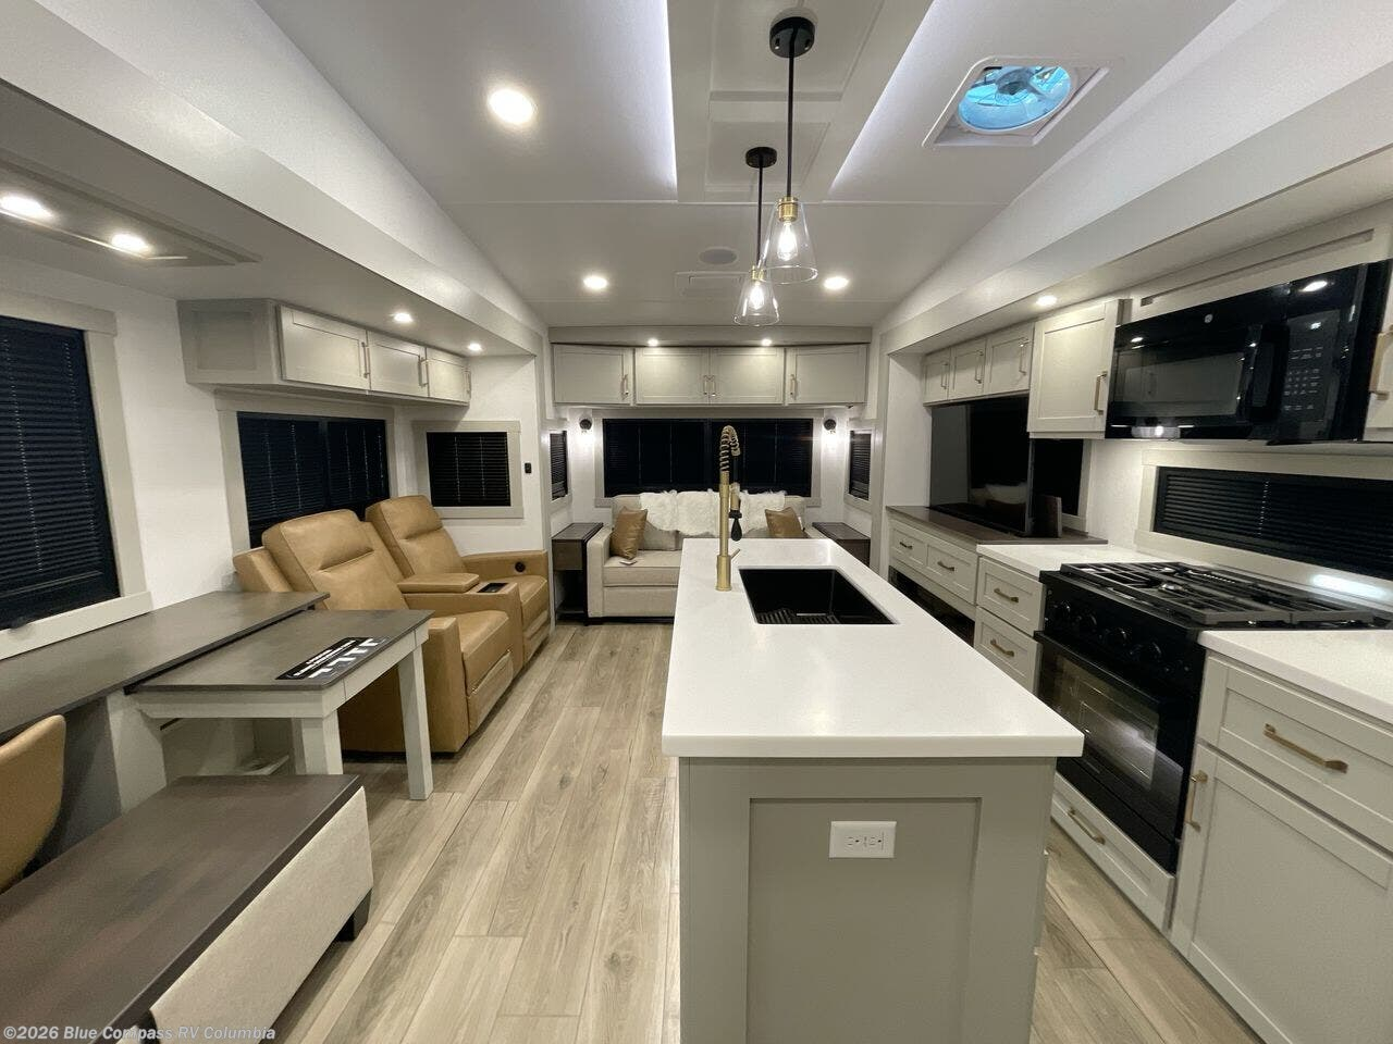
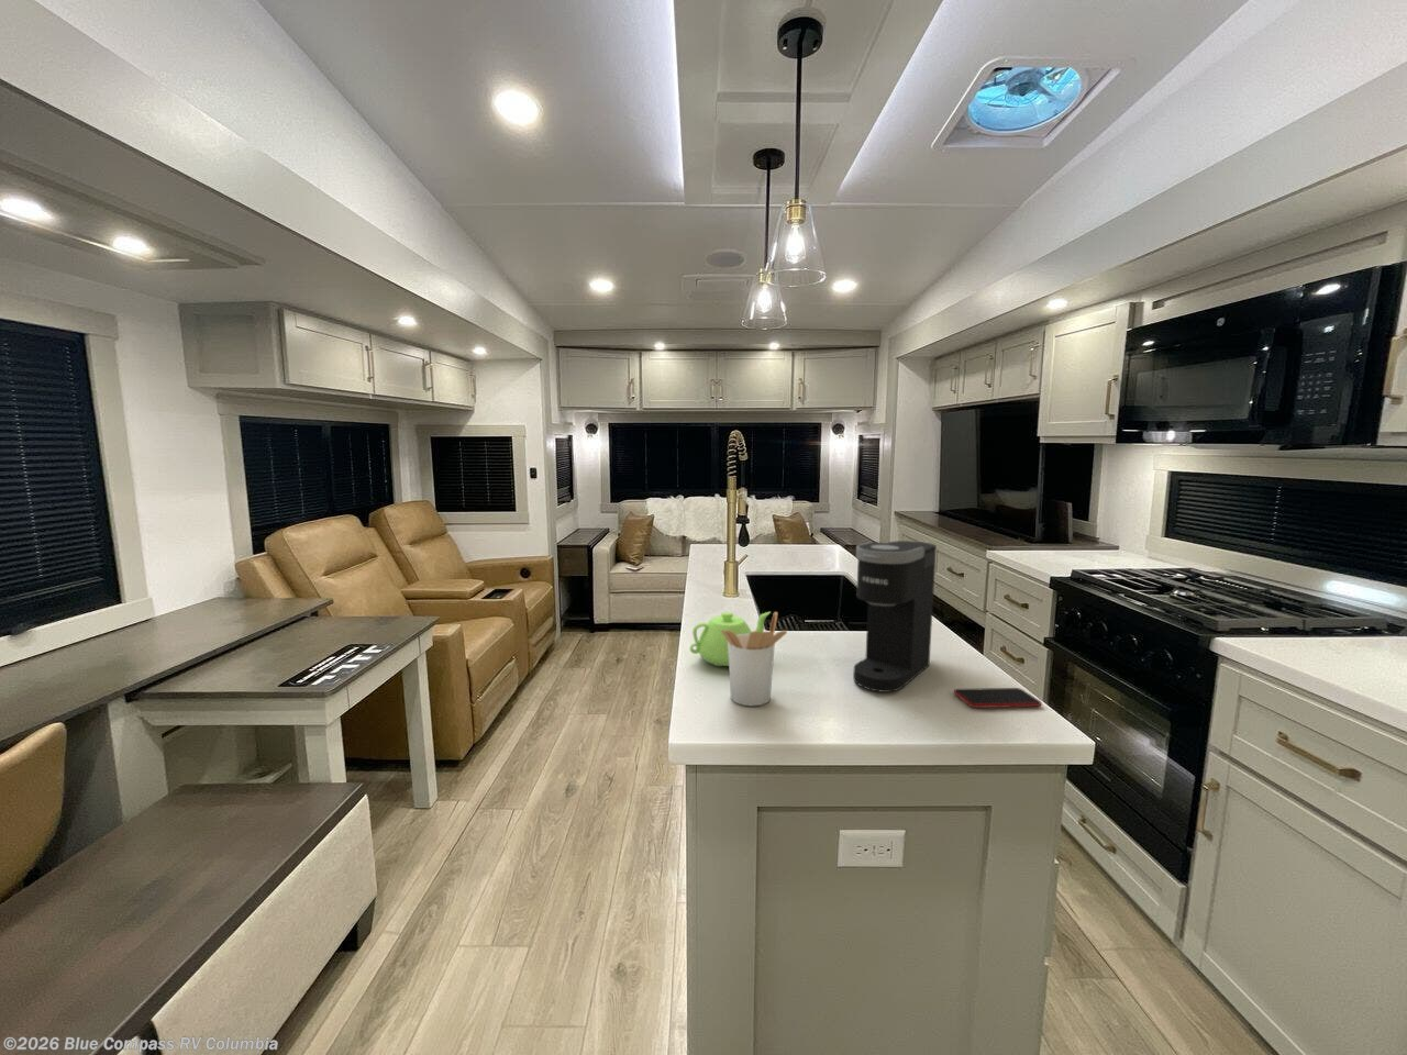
+ utensil holder (757, 659)
+ smartphone (996, 697)
+ teapot (733, 632)
+ coffee maker (895, 607)
